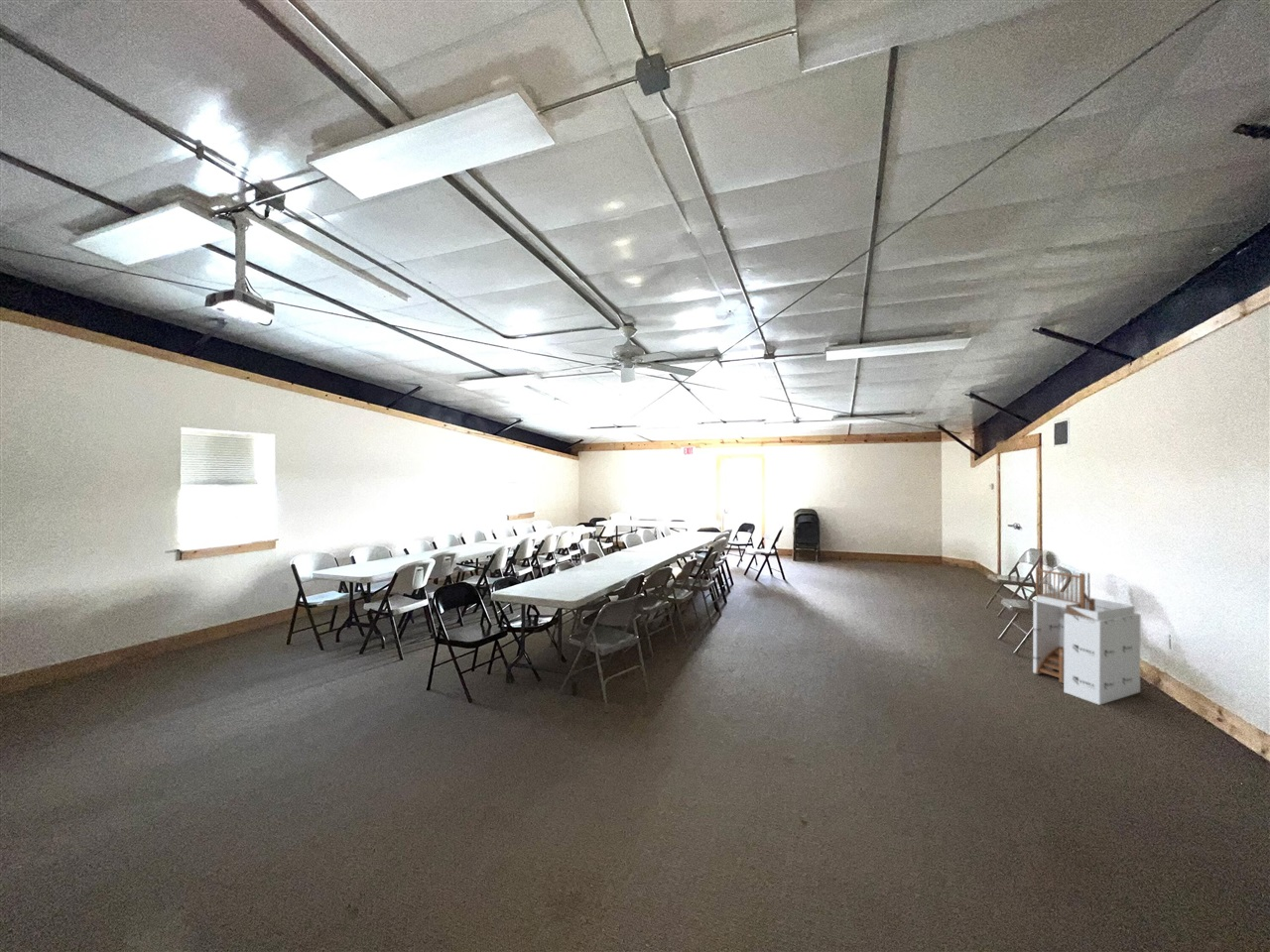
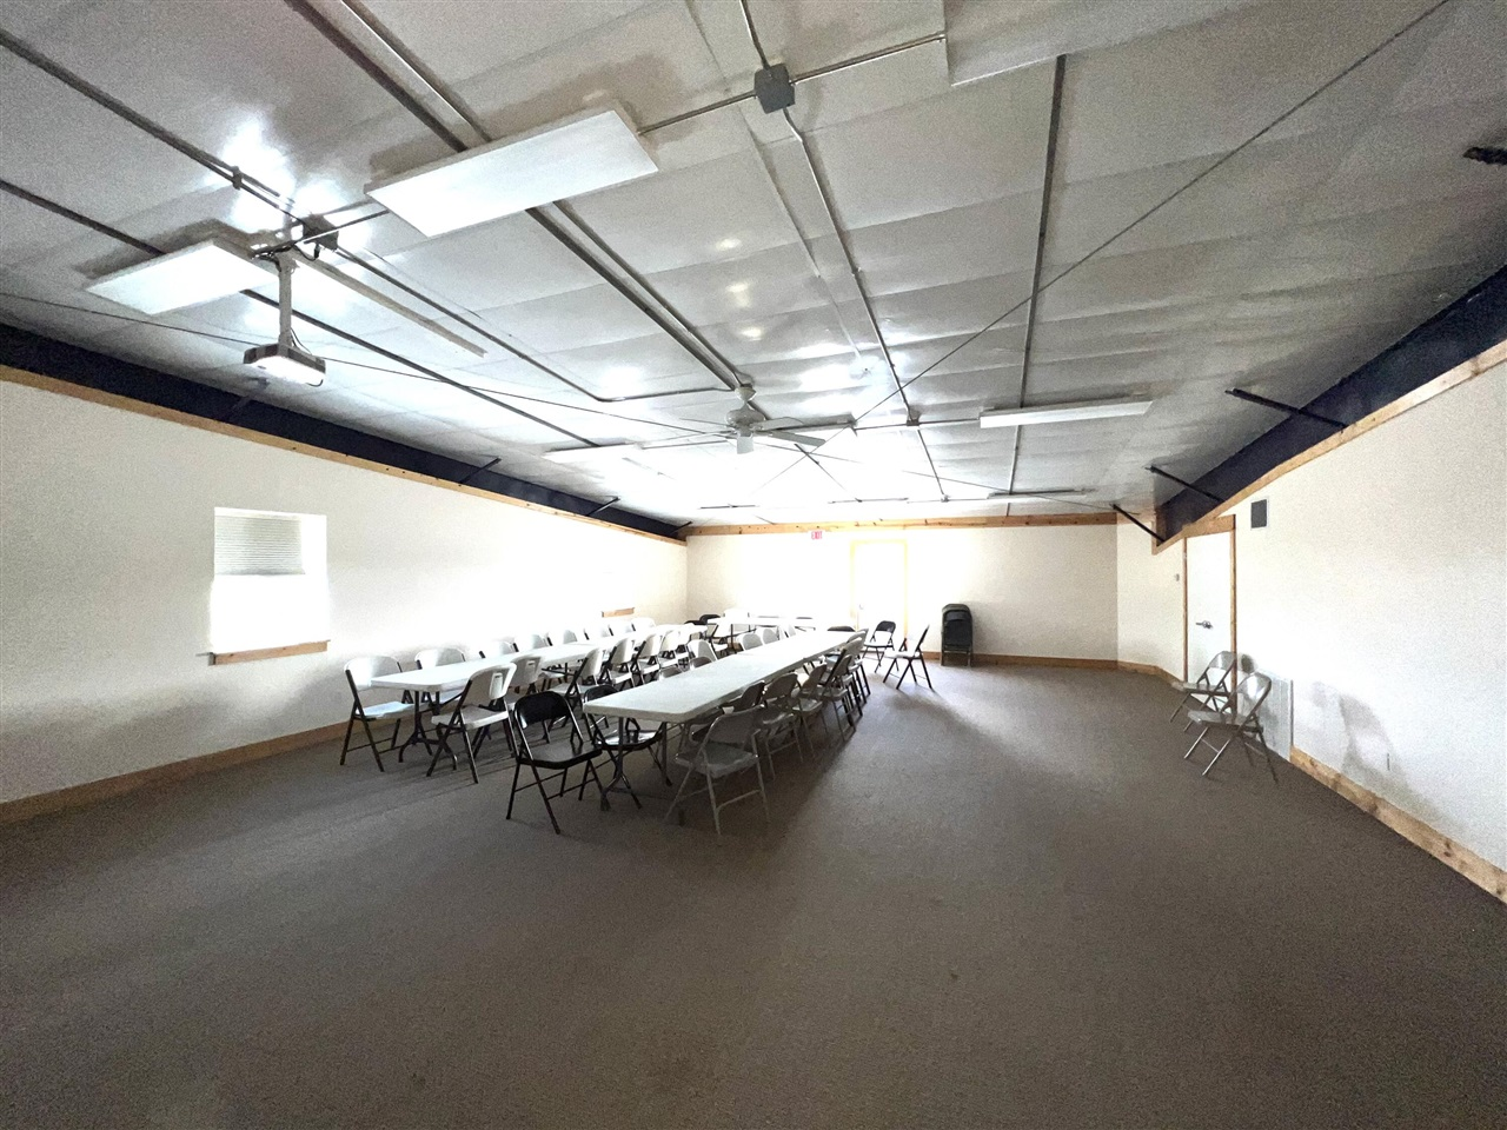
- storage cabinet (1087, 629)
